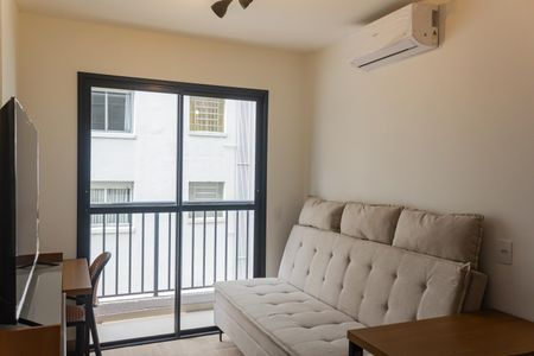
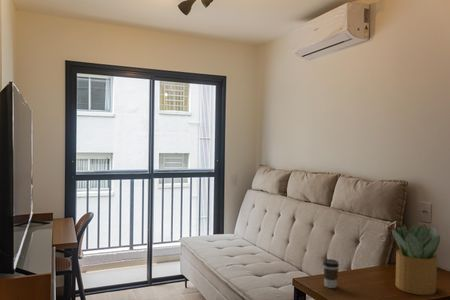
+ potted plant (413, 257)
+ coffee cup (330, 273)
